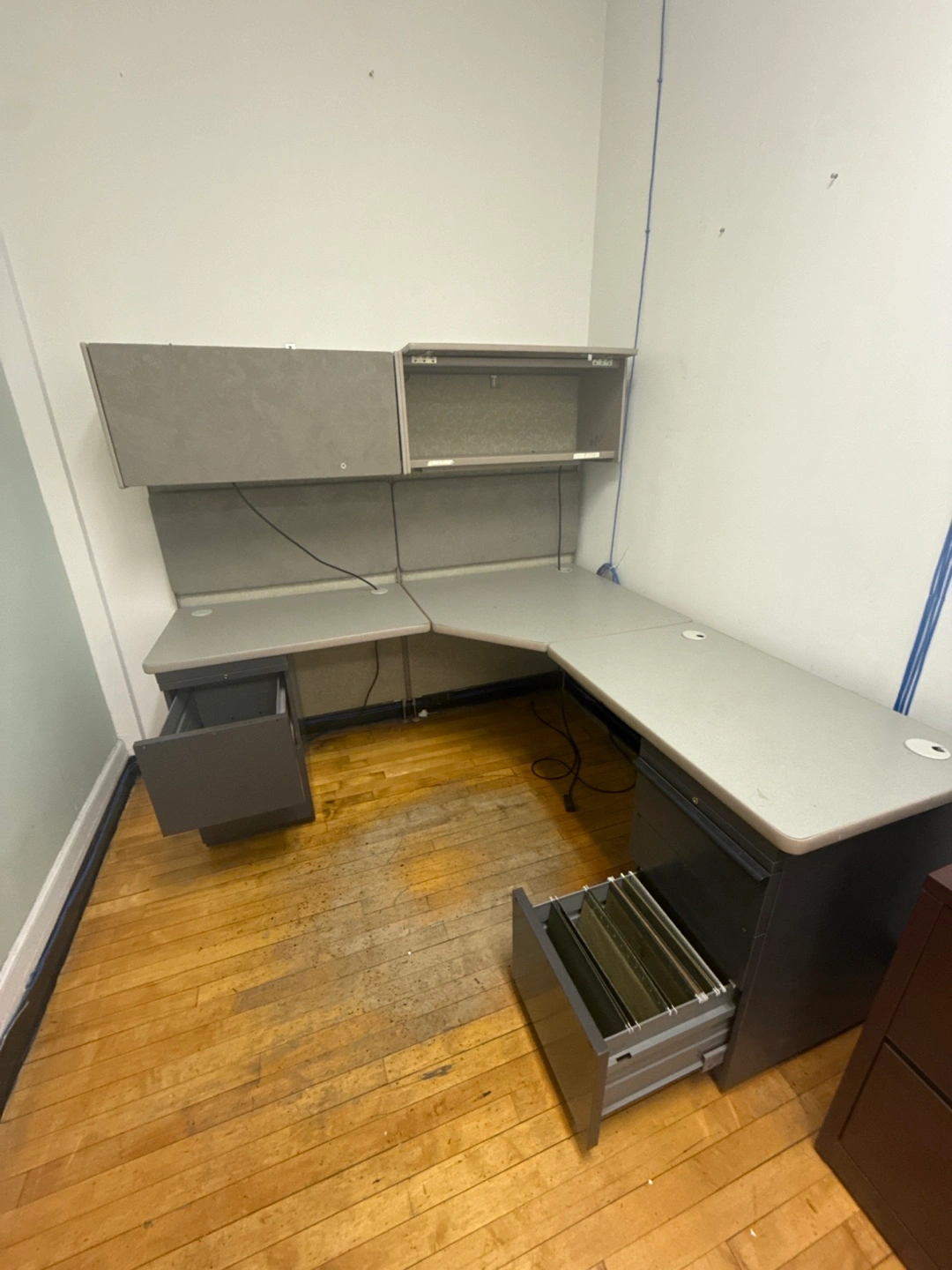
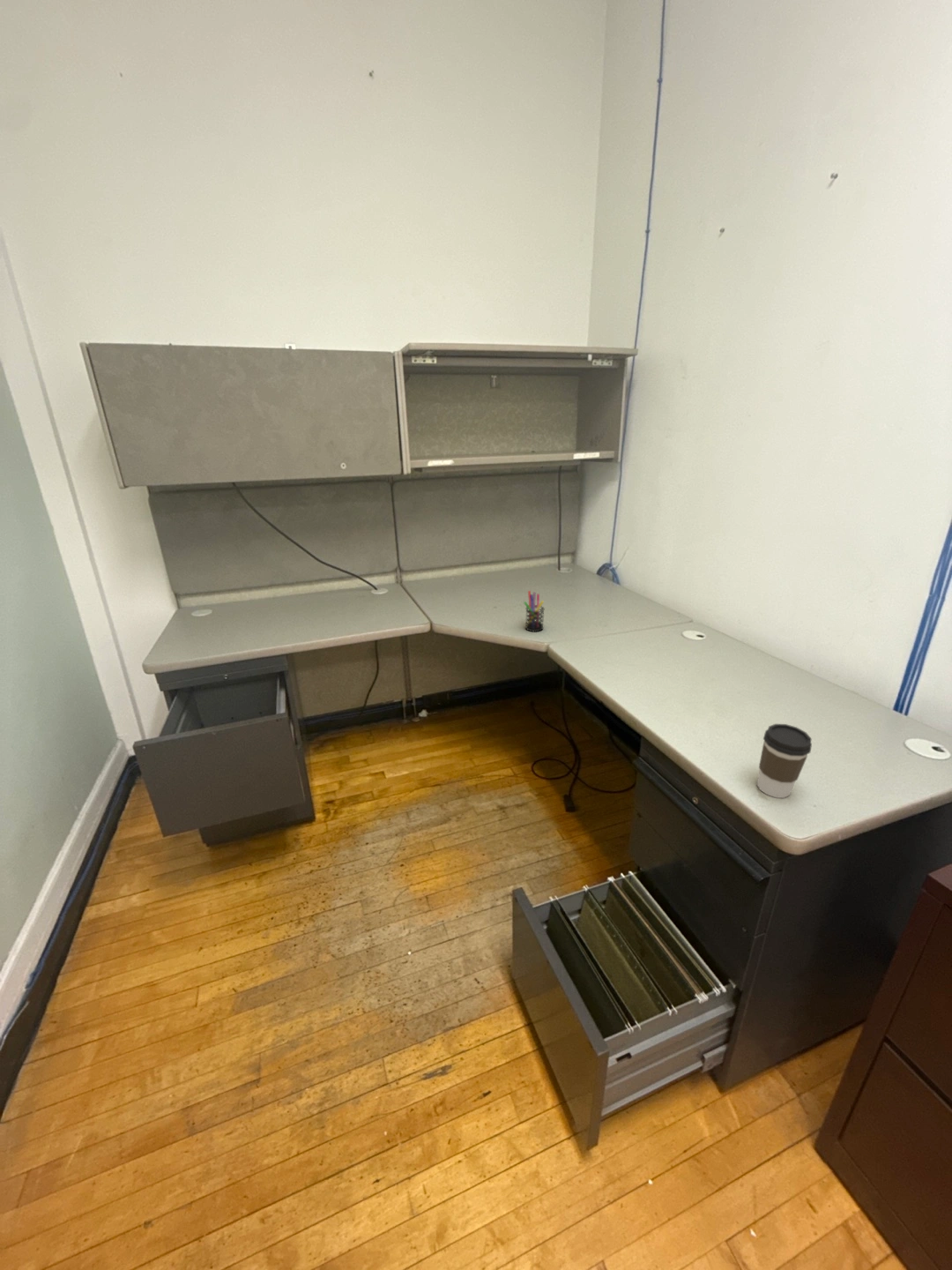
+ coffee cup (781, 762)
+ pen holder (532, 611)
